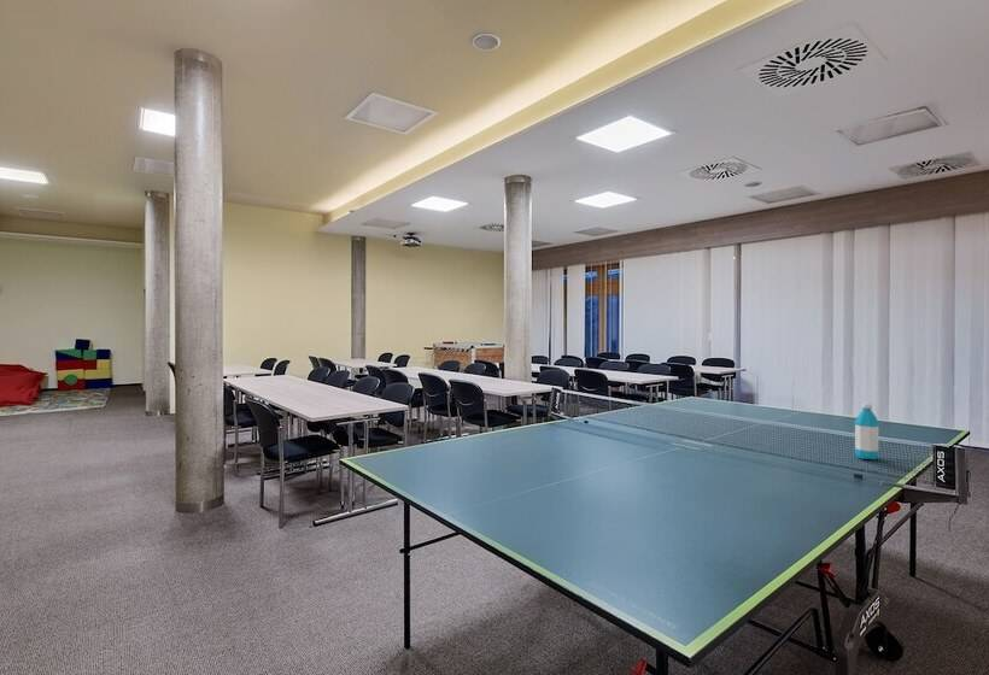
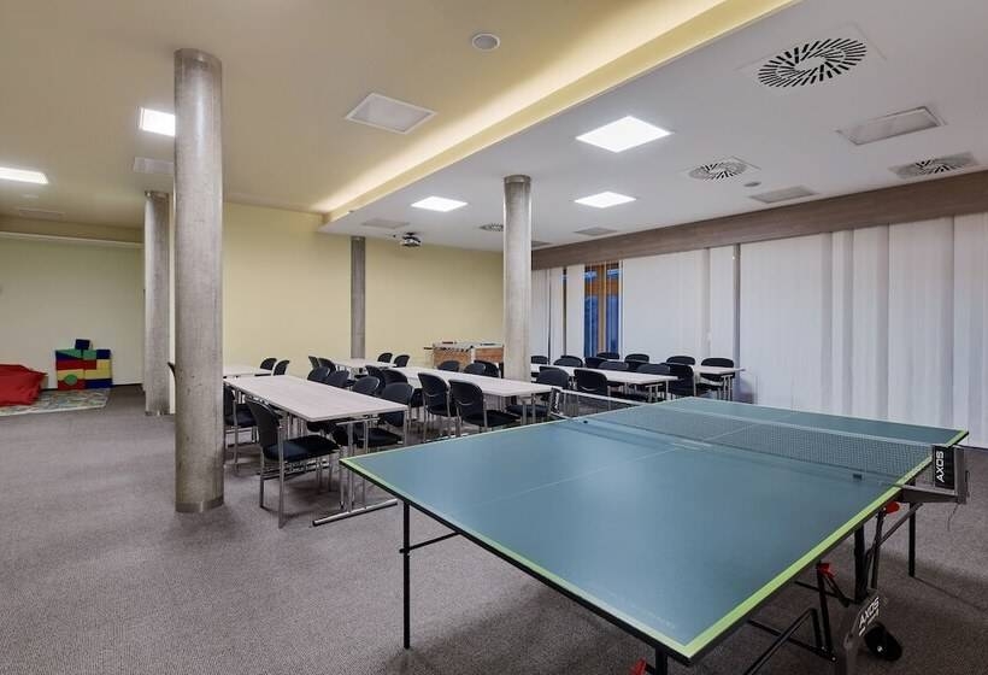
- water bottle (866, 430)
